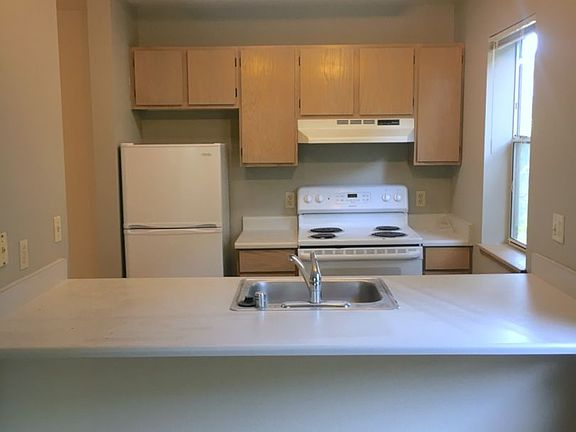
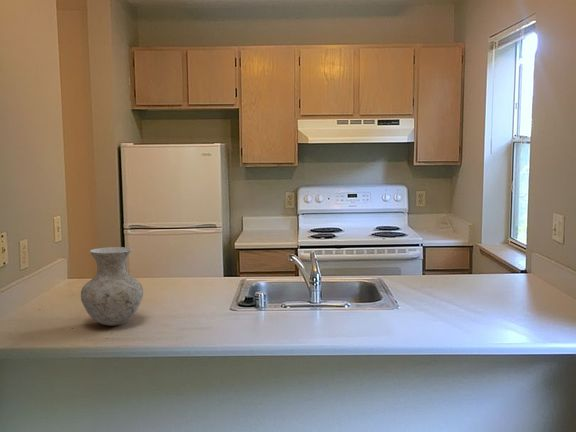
+ vase (112, 286)
